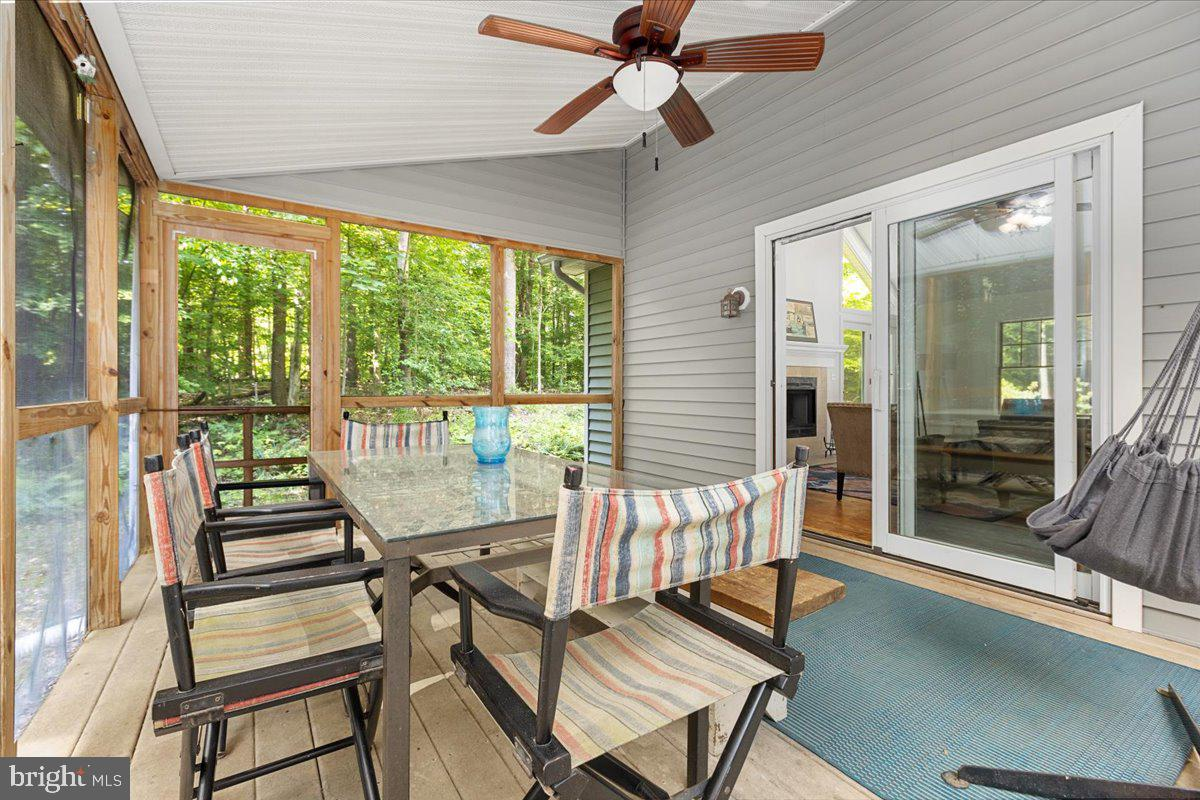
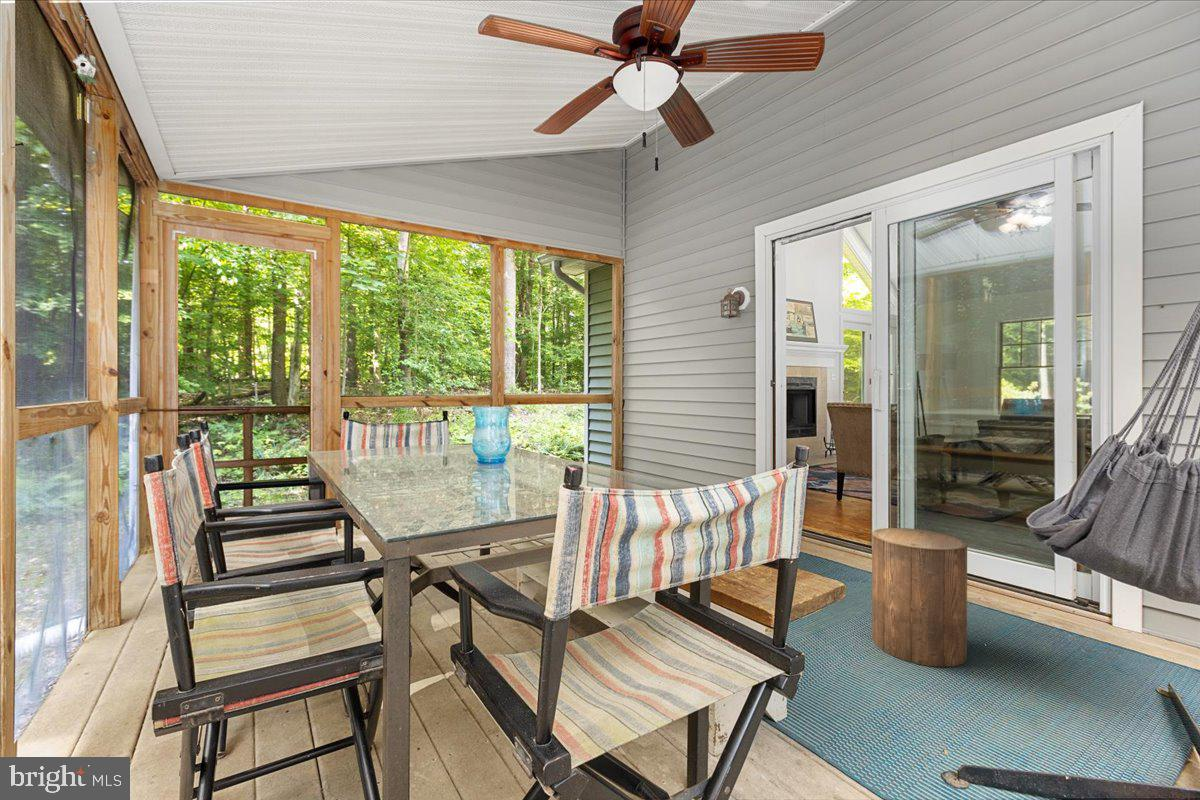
+ stool (917, 592)
